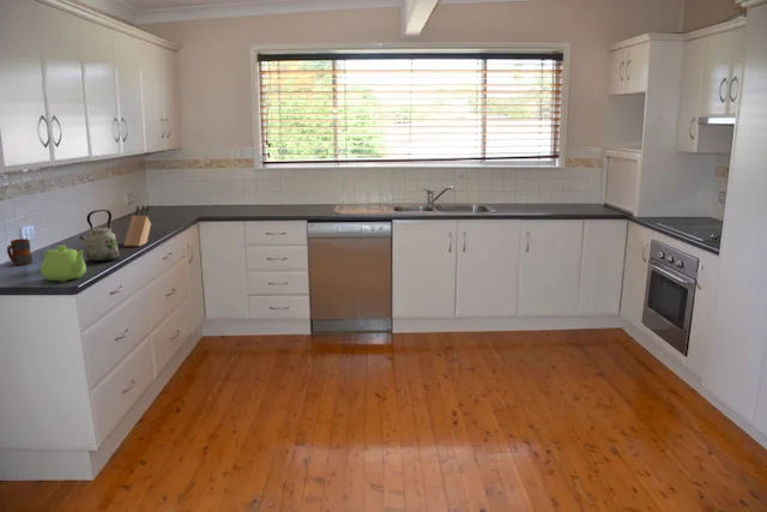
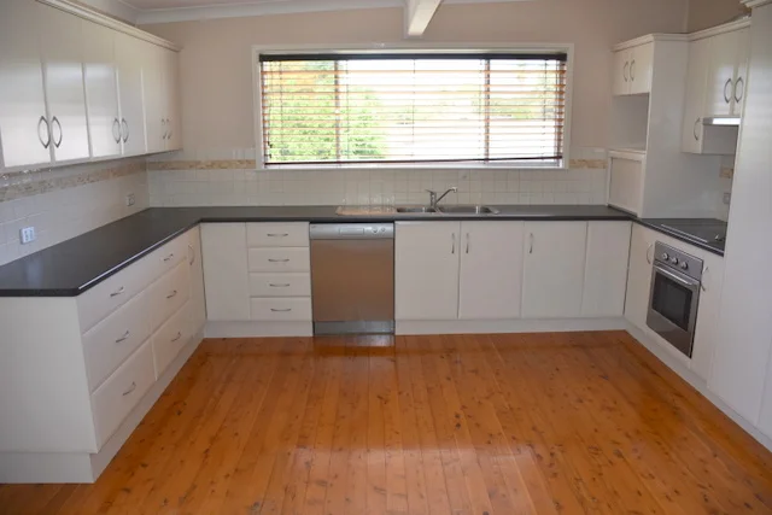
- kettle (96, 236)
- teapot (65, 261)
- knife block (138, 224)
- mug (18, 252)
